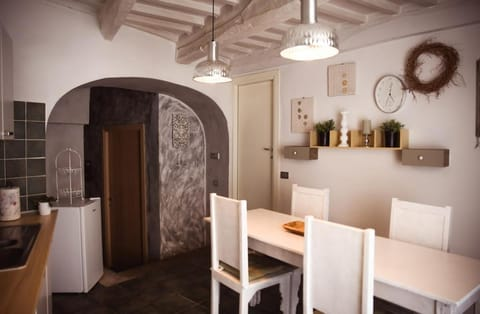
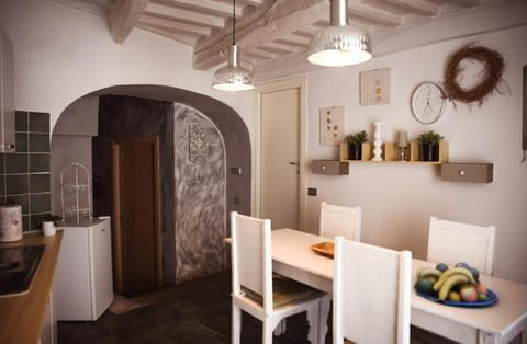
+ fruit bowl (453, 278)
